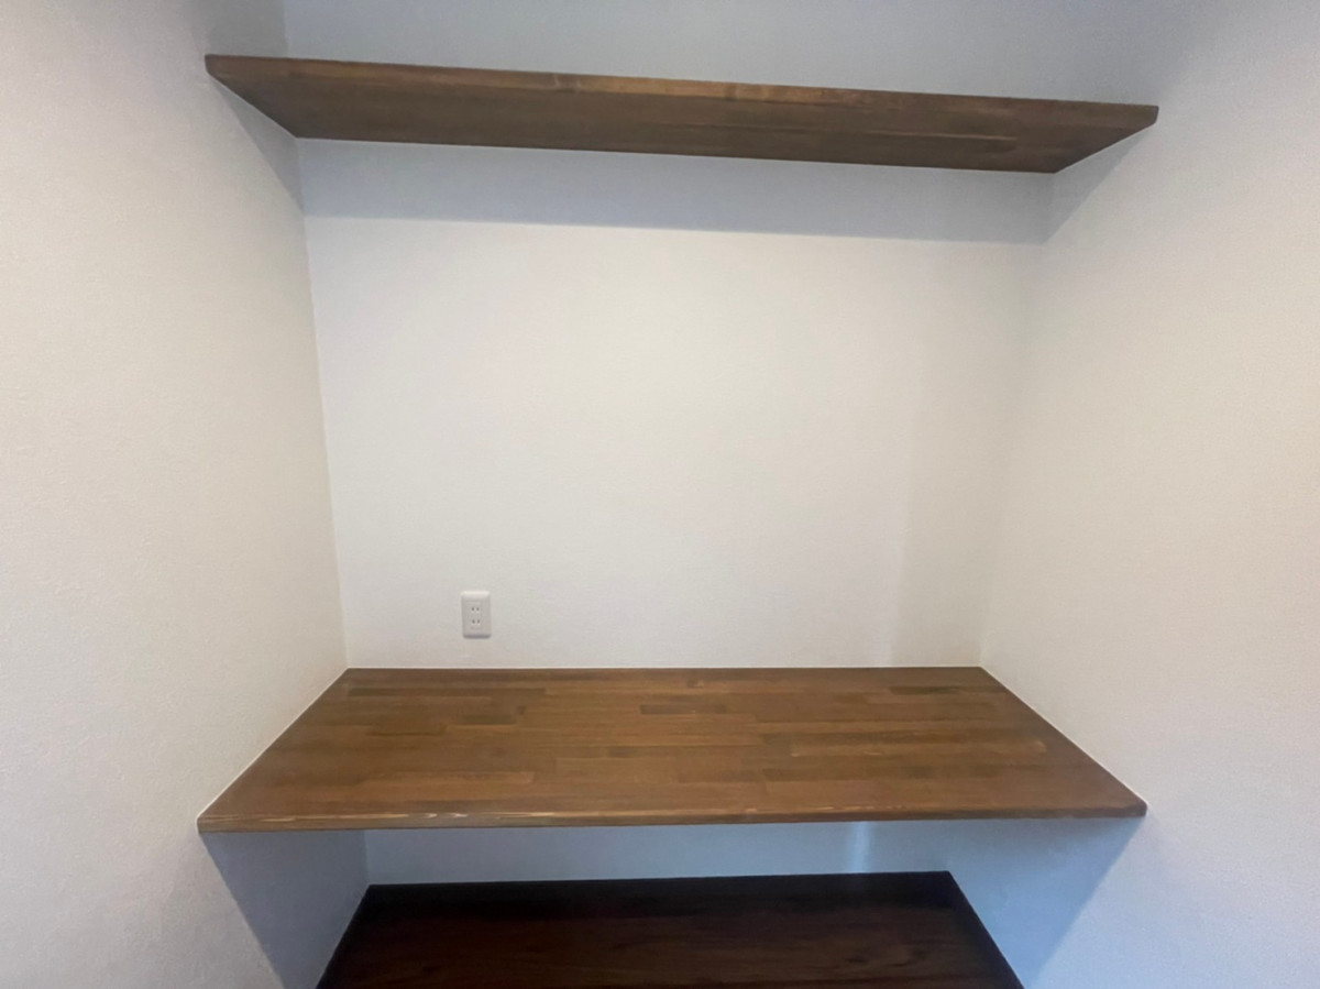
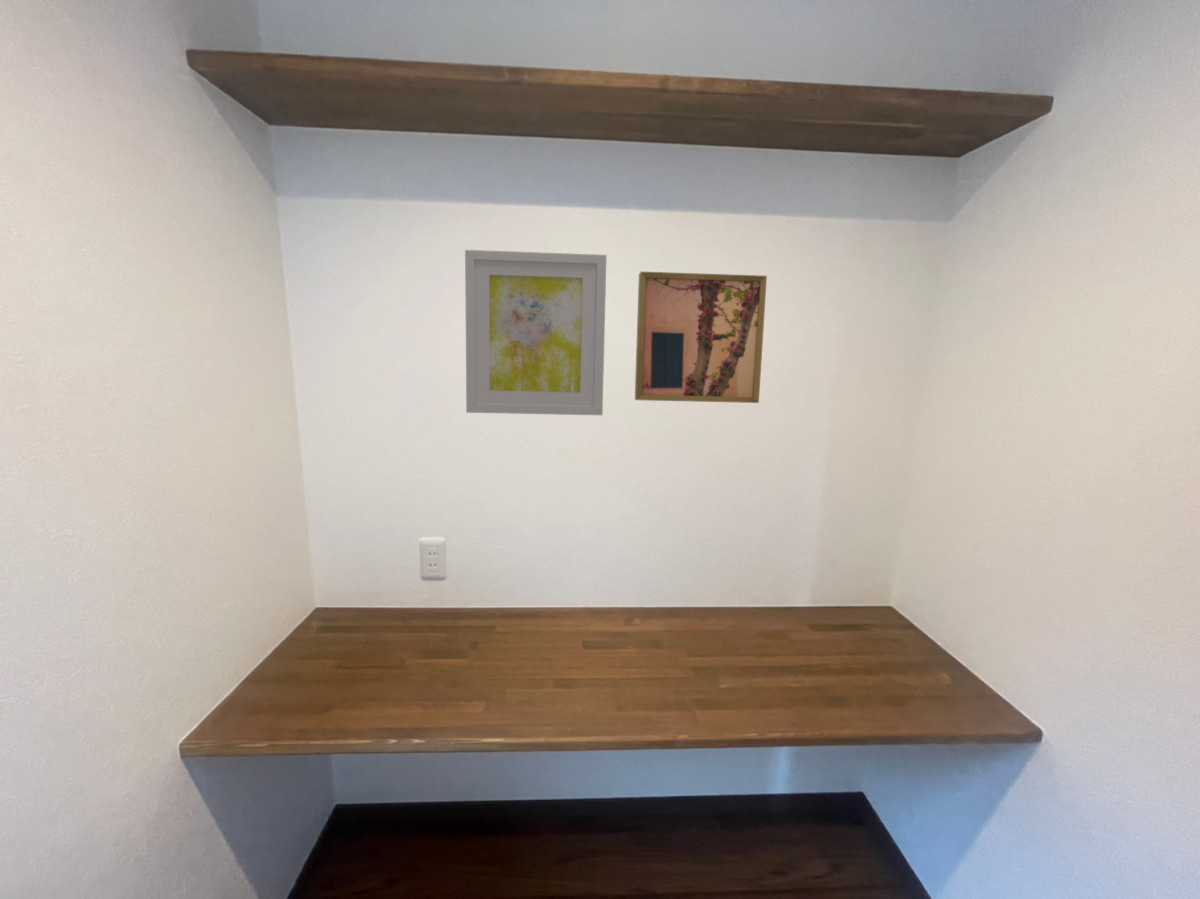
+ wall art (699, 339)
+ wall art (535, 335)
